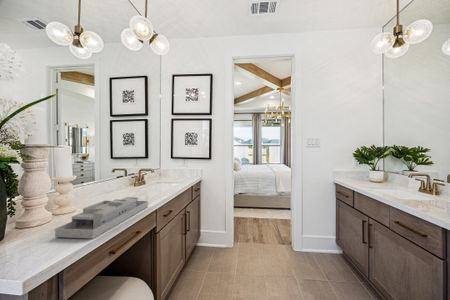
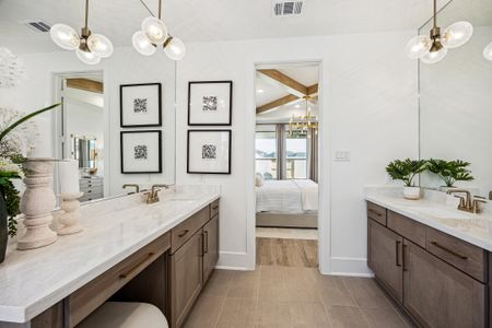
- desk organizer (111, 210)
